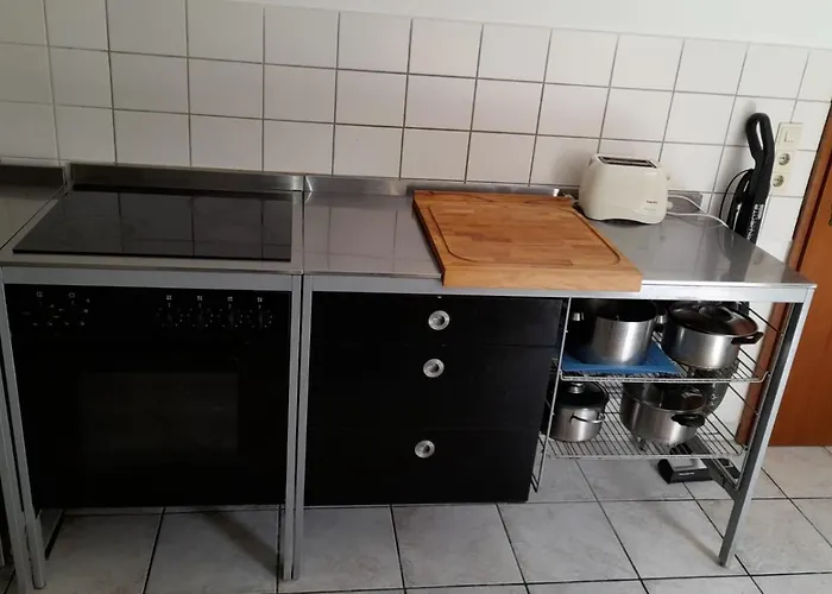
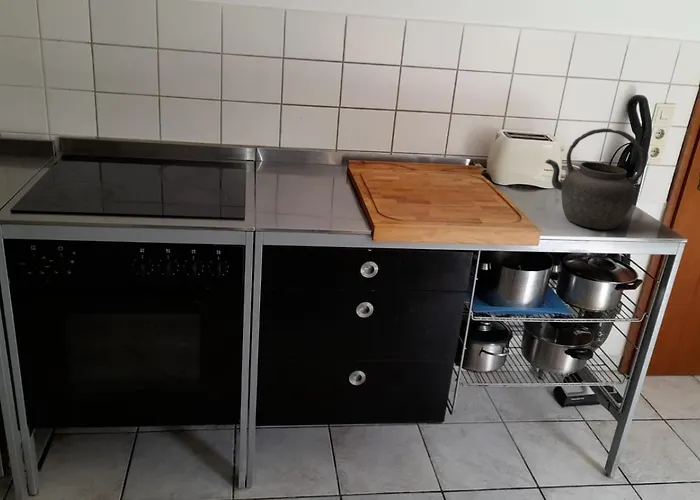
+ kettle (591, 175)
